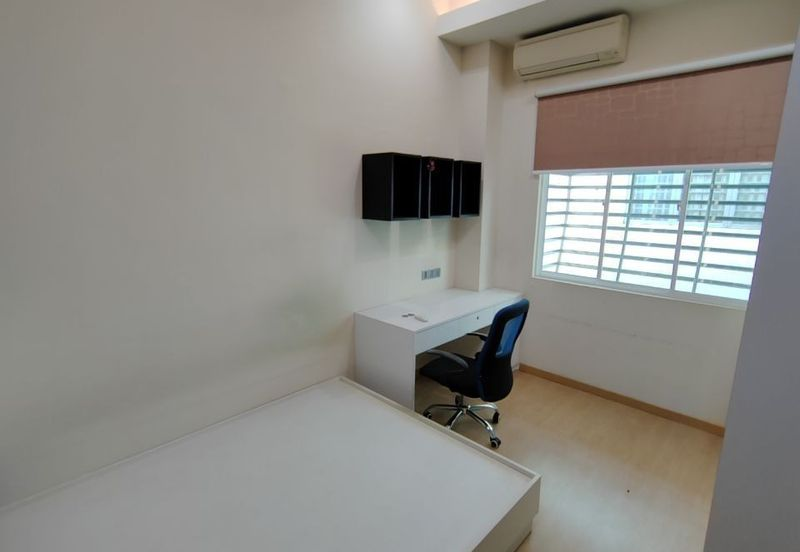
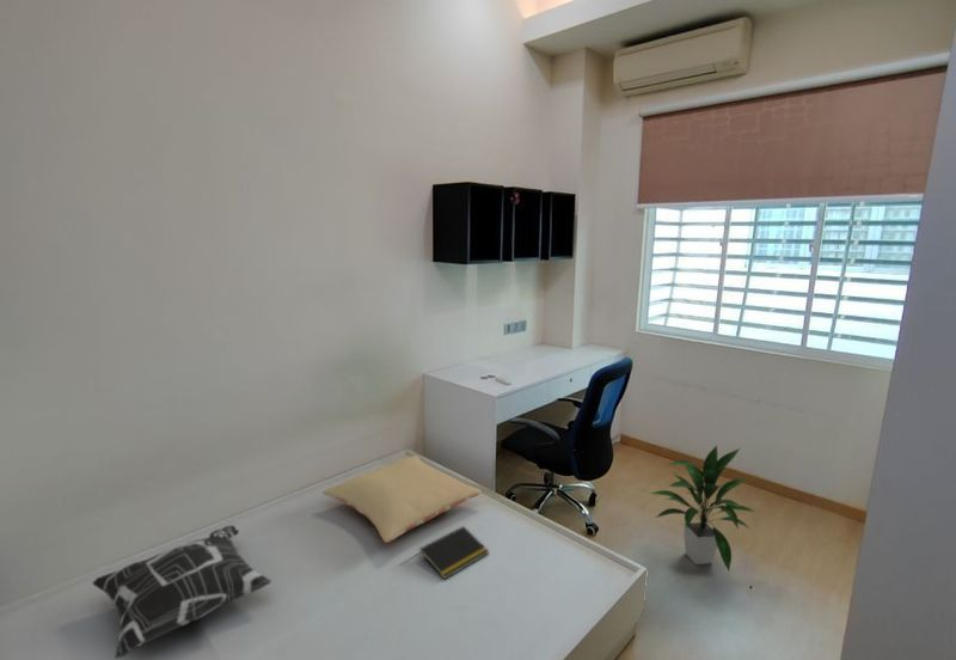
+ notepad (454, 550)
+ decorative pillow (185, 578)
+ indoor plant (705, 506)
+ pillow (403, 491)
